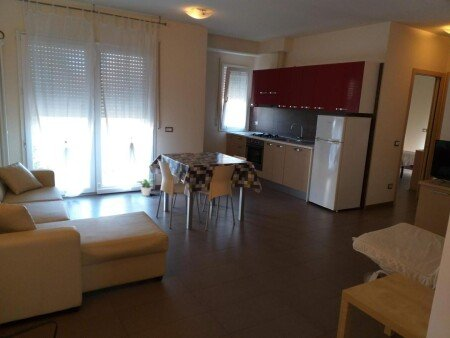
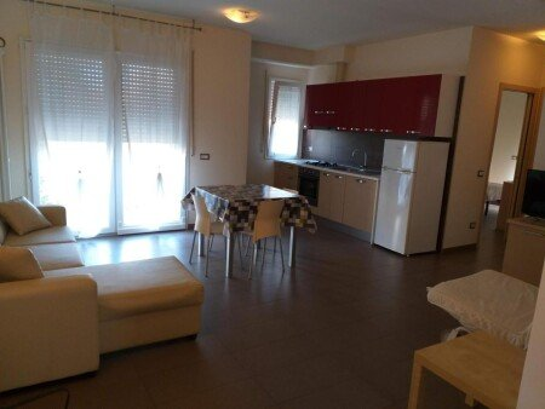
- potted plant (147, 188)
